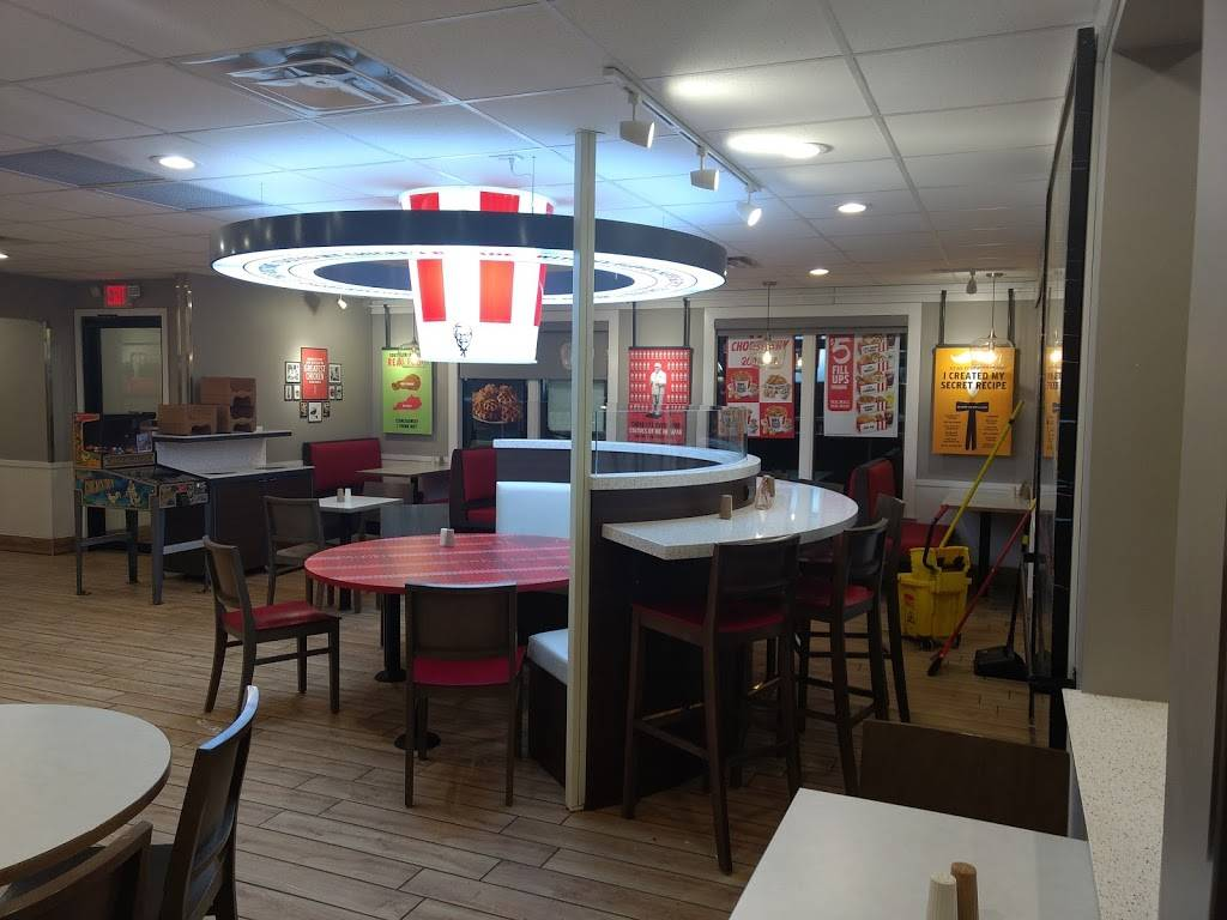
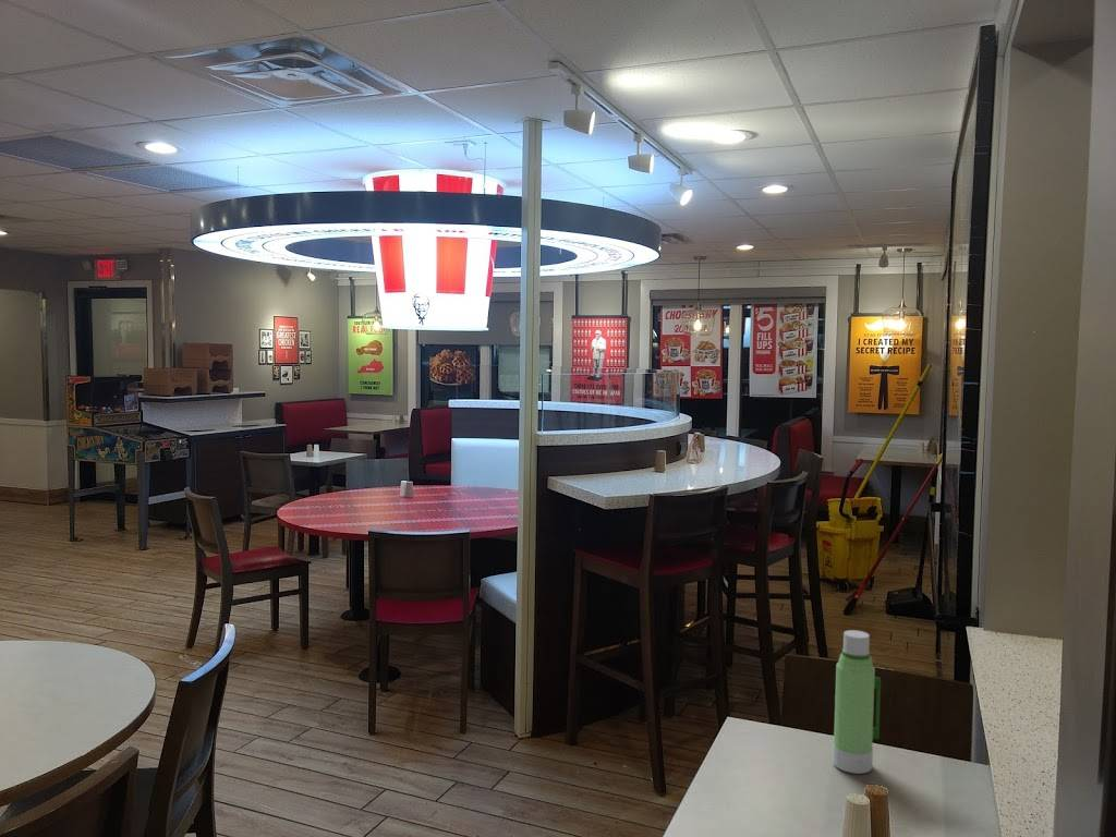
+ water bottle (856, 700)
